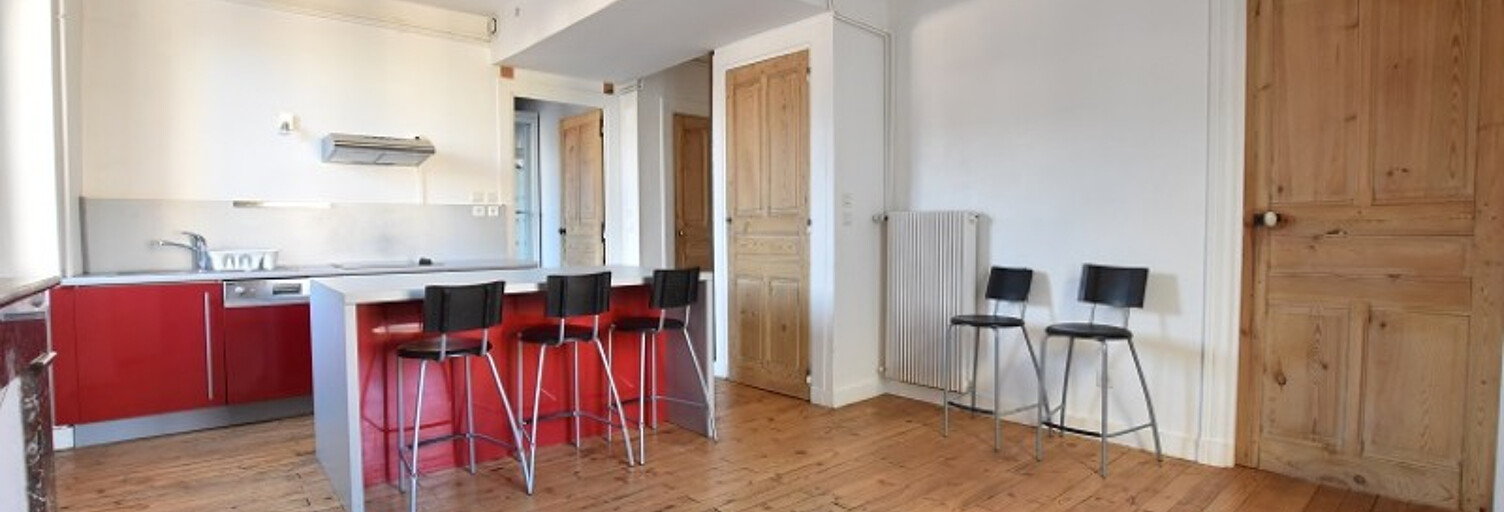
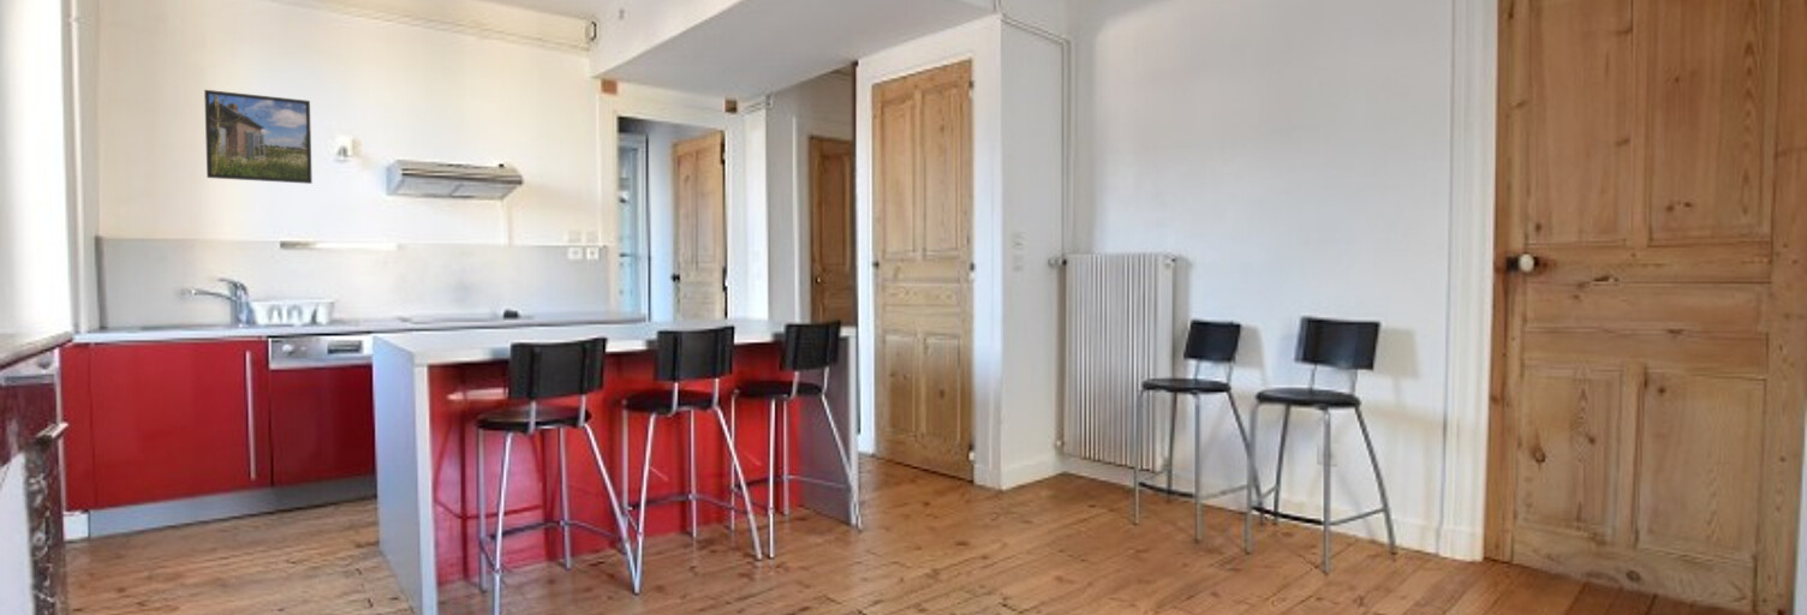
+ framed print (260, 138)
